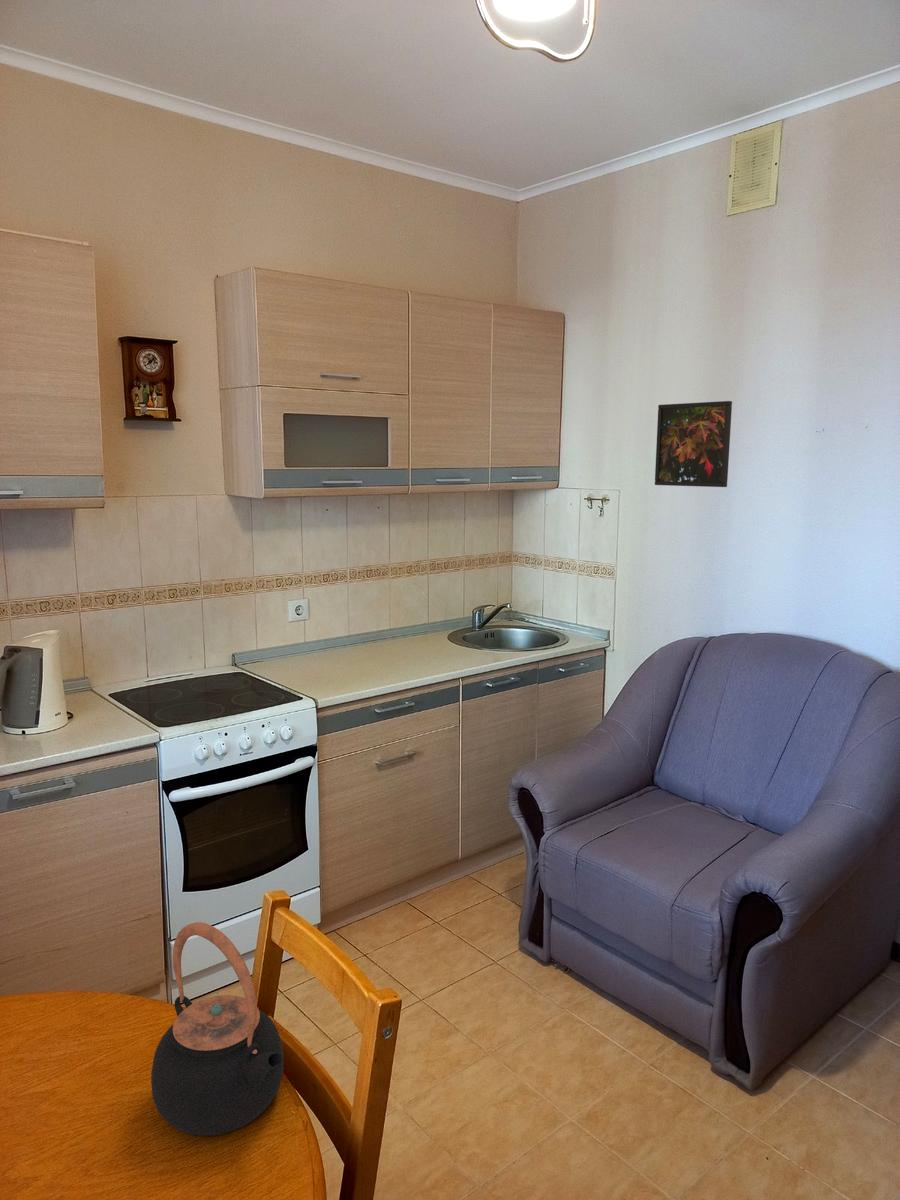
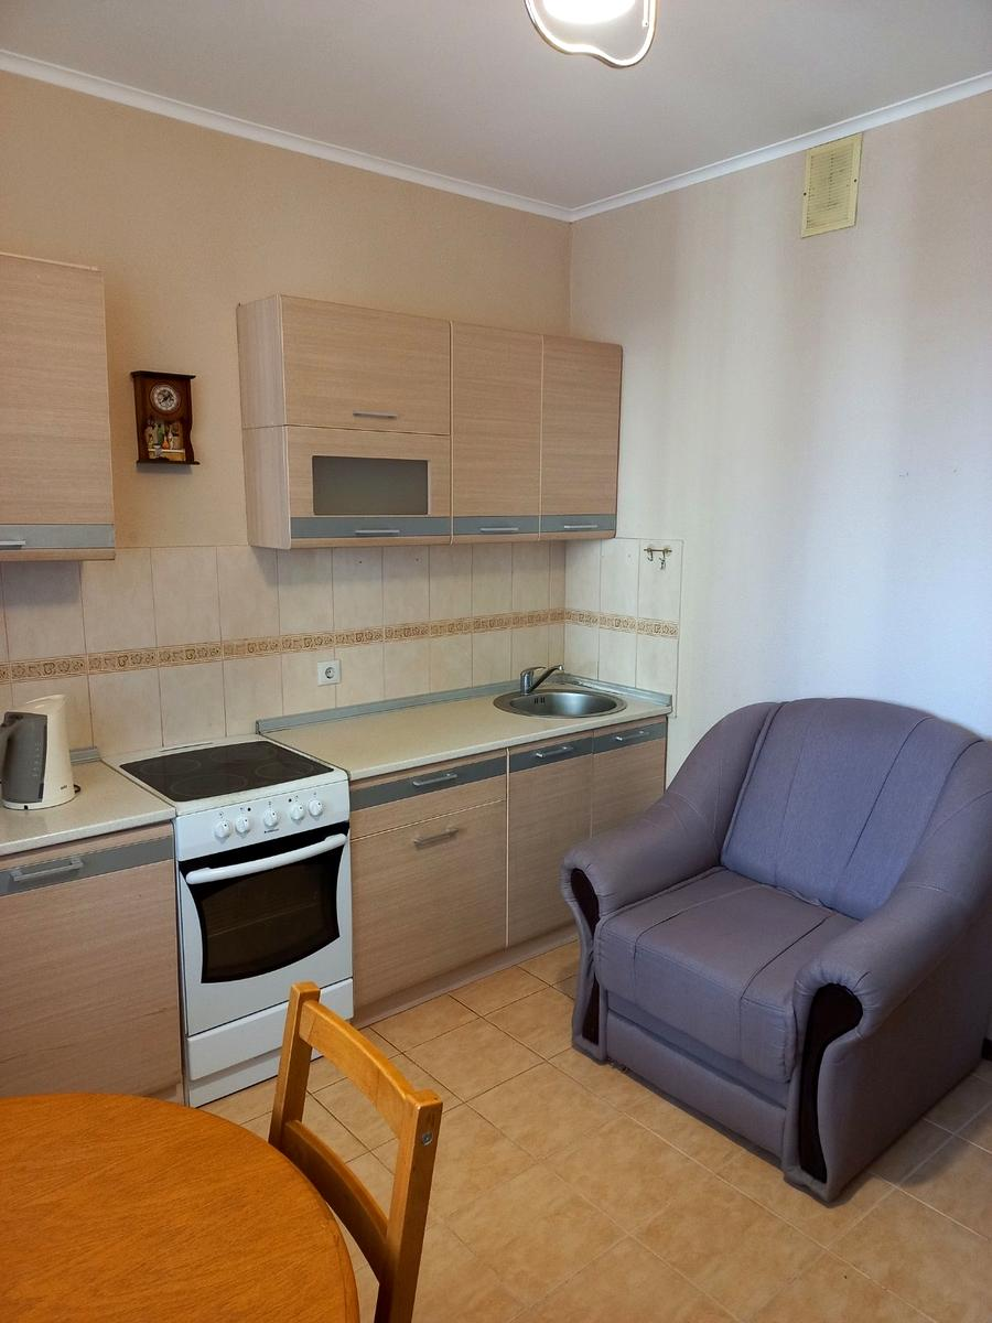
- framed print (691, 444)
- teapot (224, 1020)
